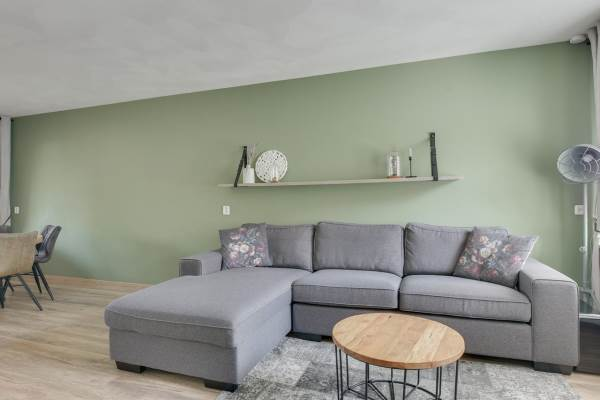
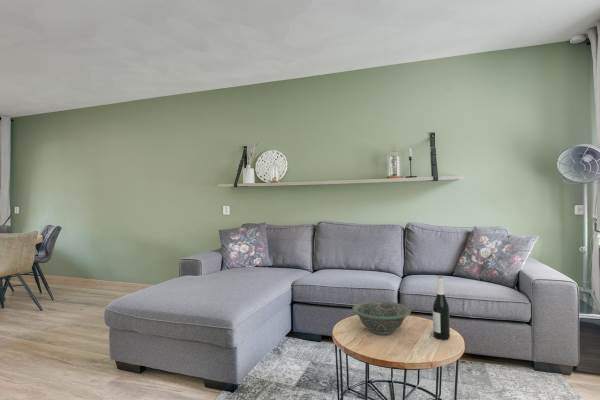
+ decorative bowl (381, 319)
+ wine bottle (440, 307)
